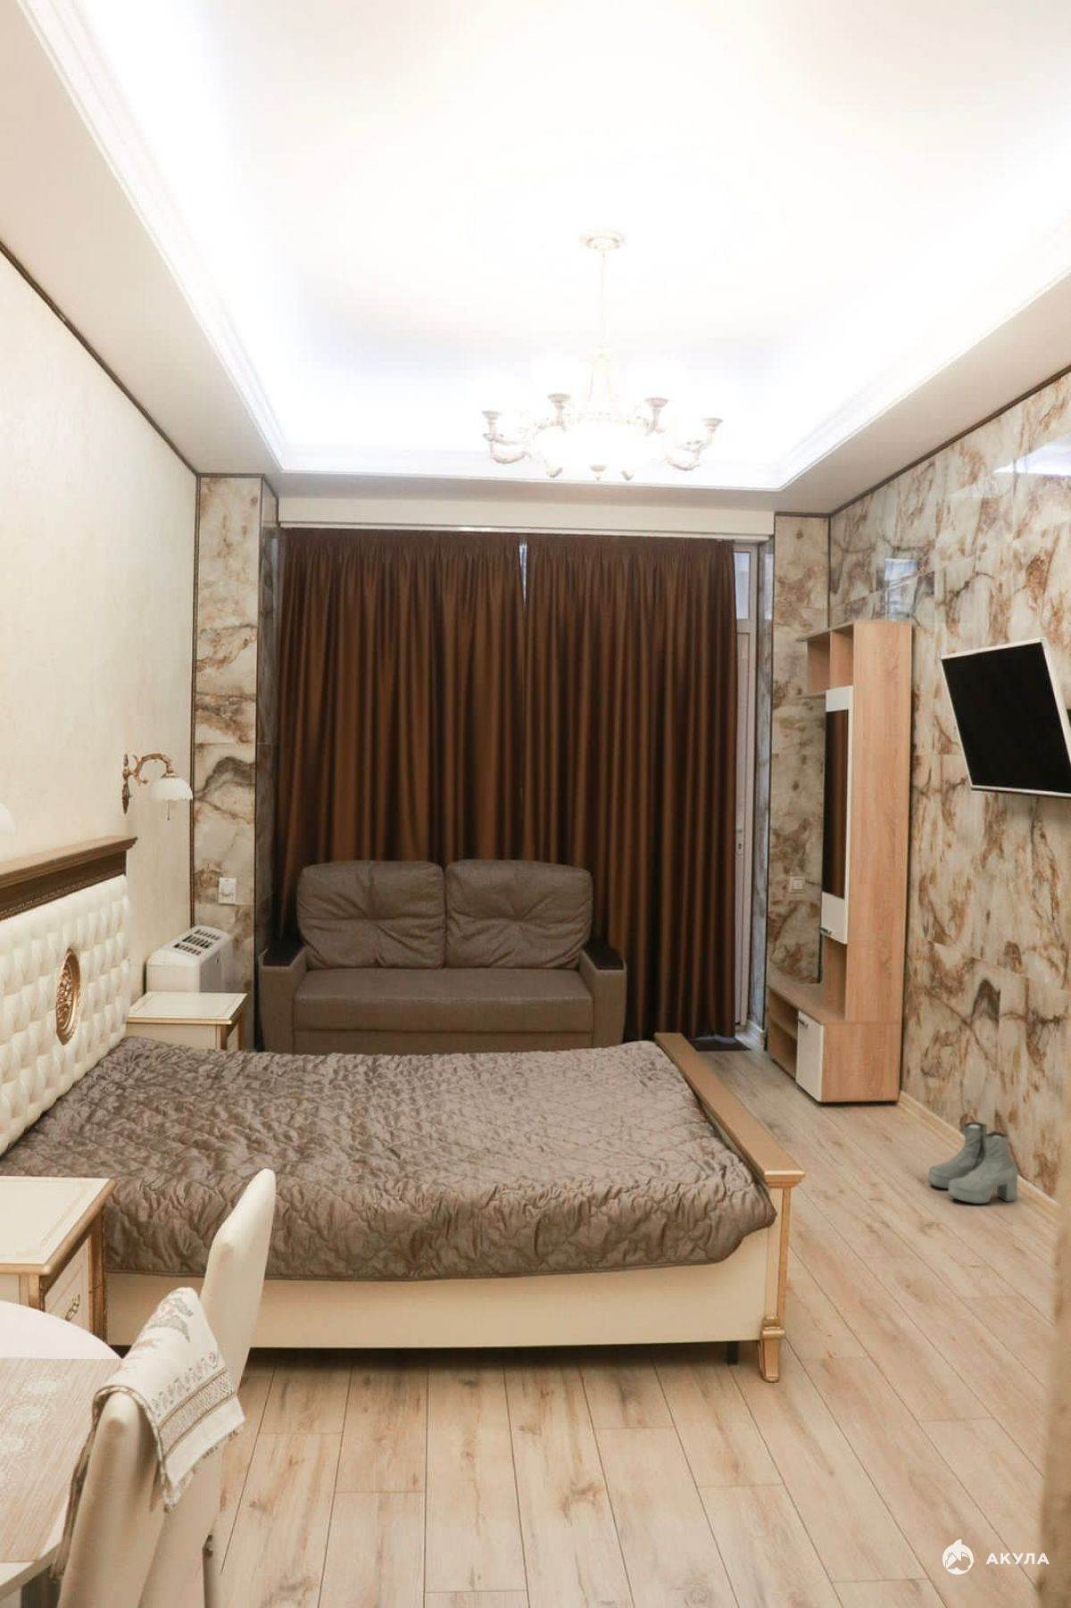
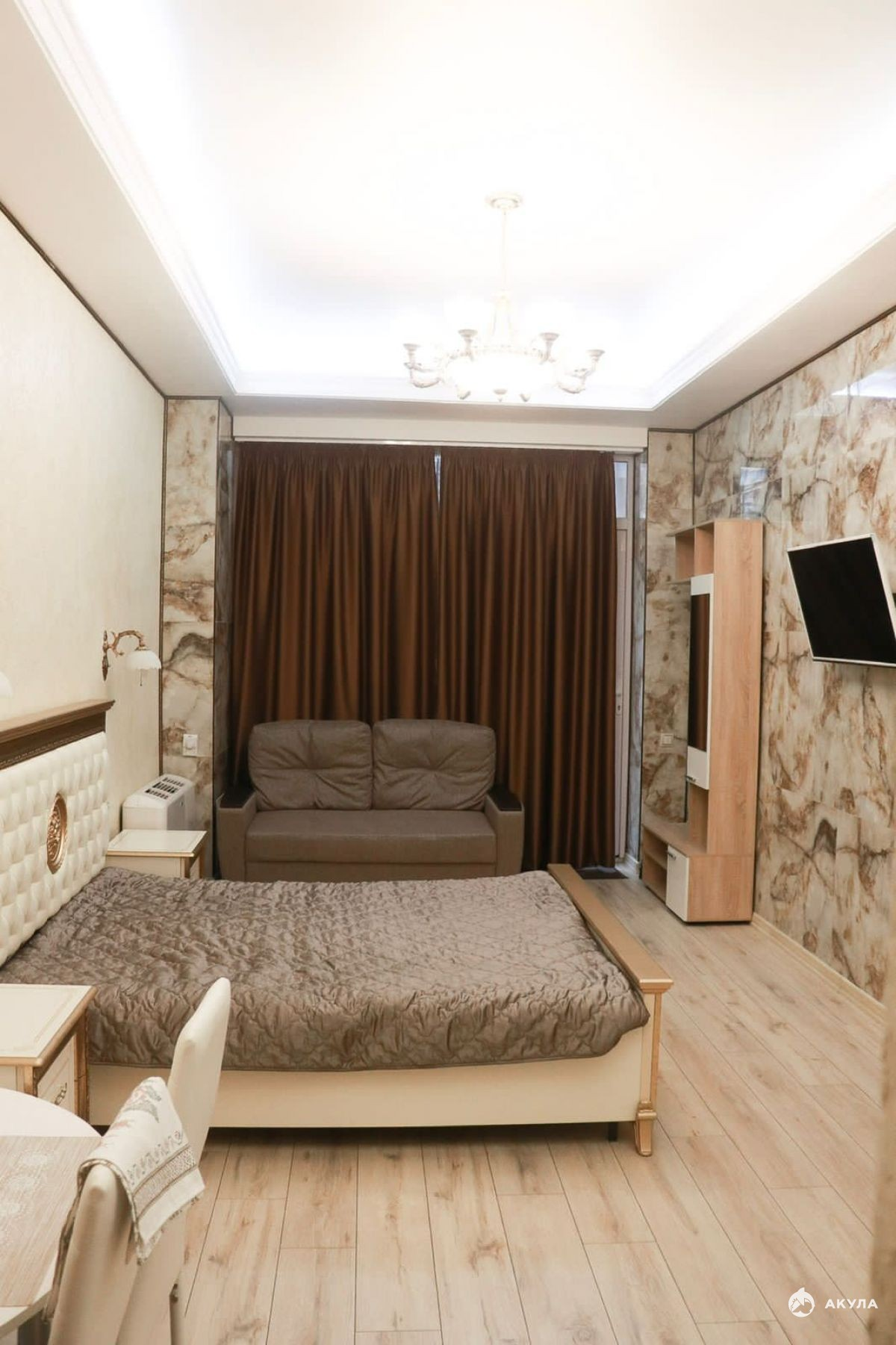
- boots (973, 1160)
